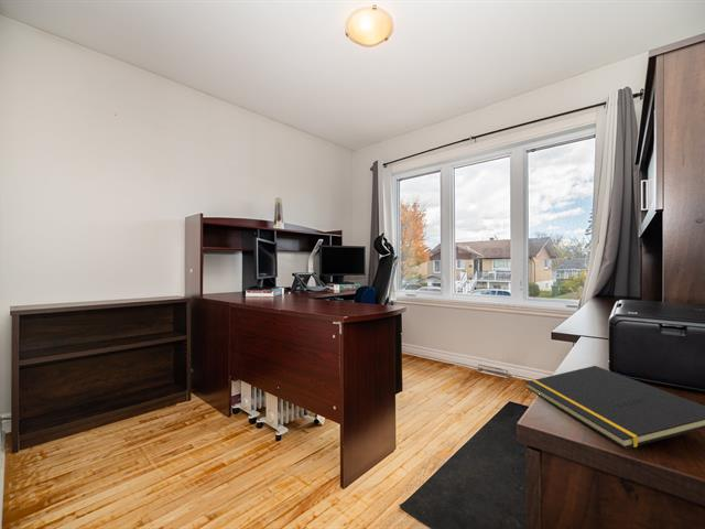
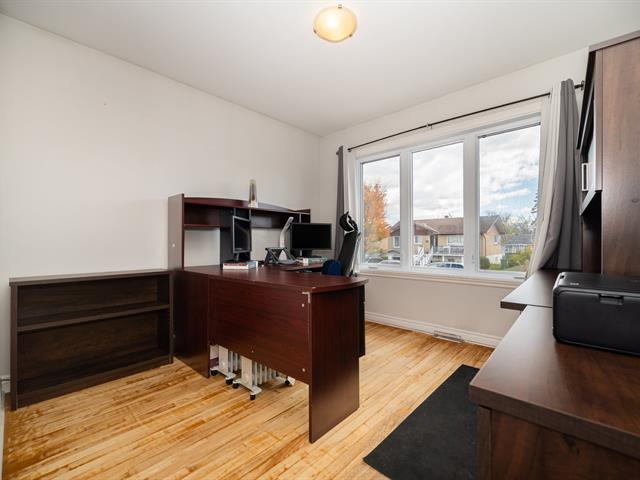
- notepad (607, 398)
